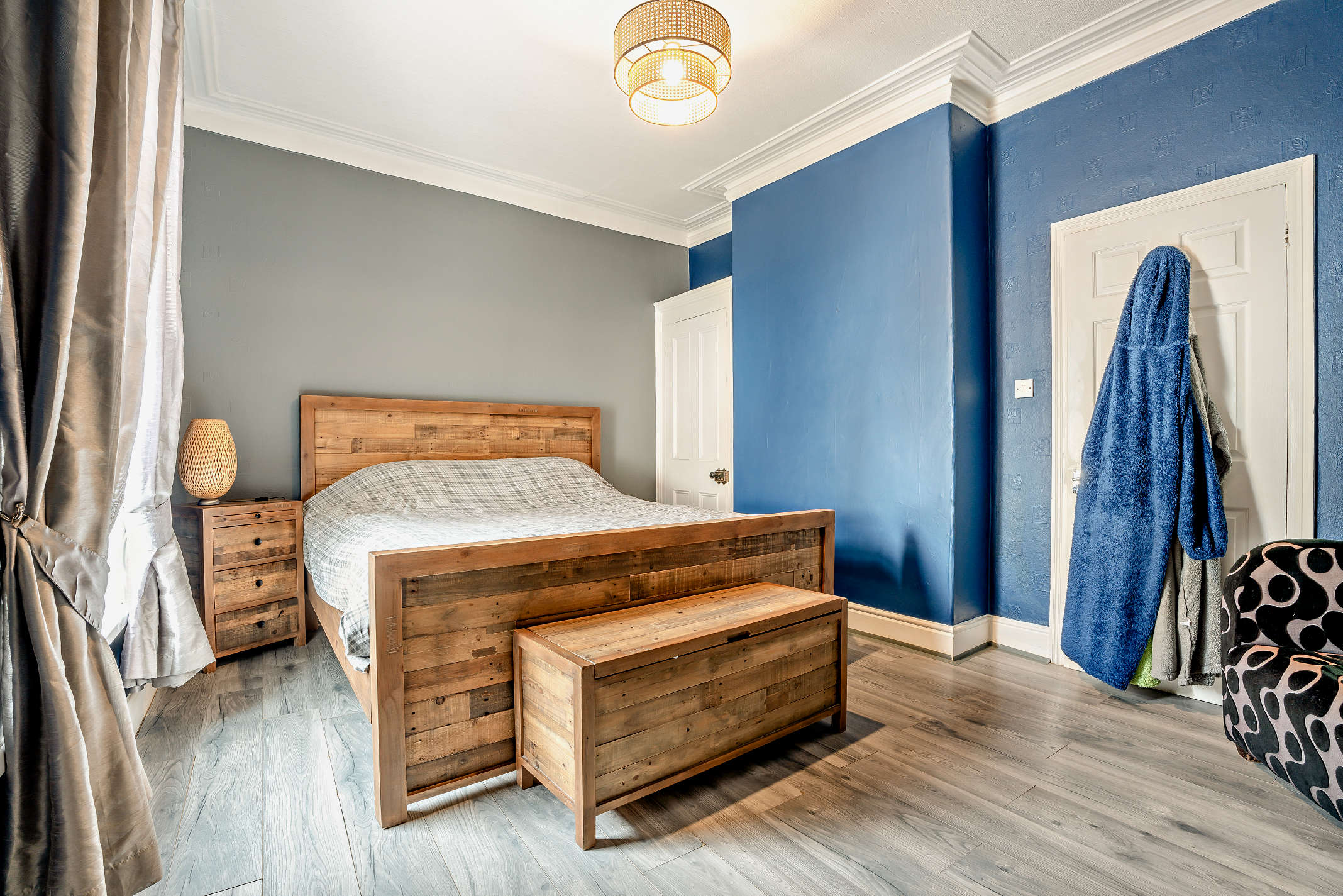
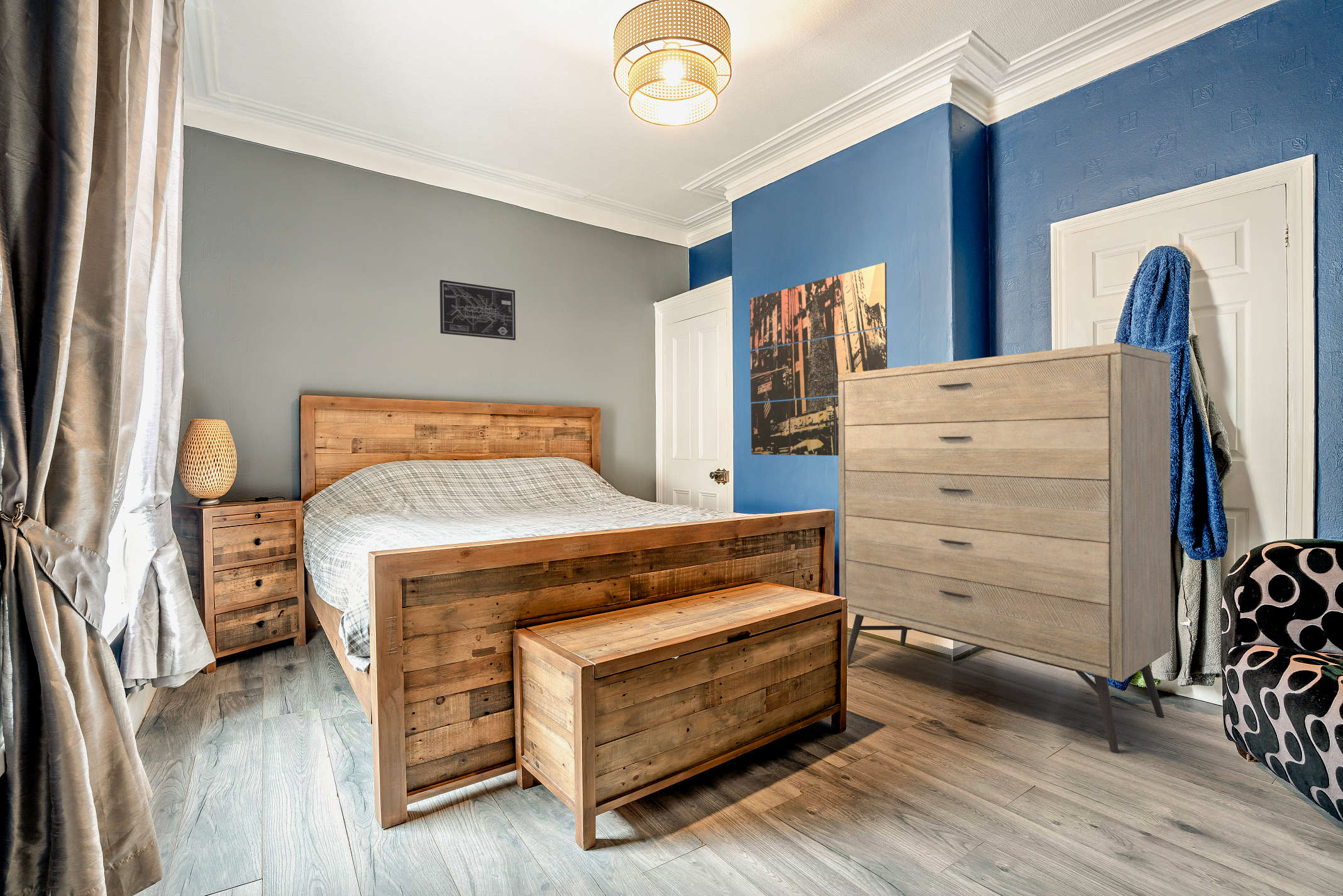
+ wall art (478, 311)
+ dresser (985, 527)
+ wall art (811, 369)
